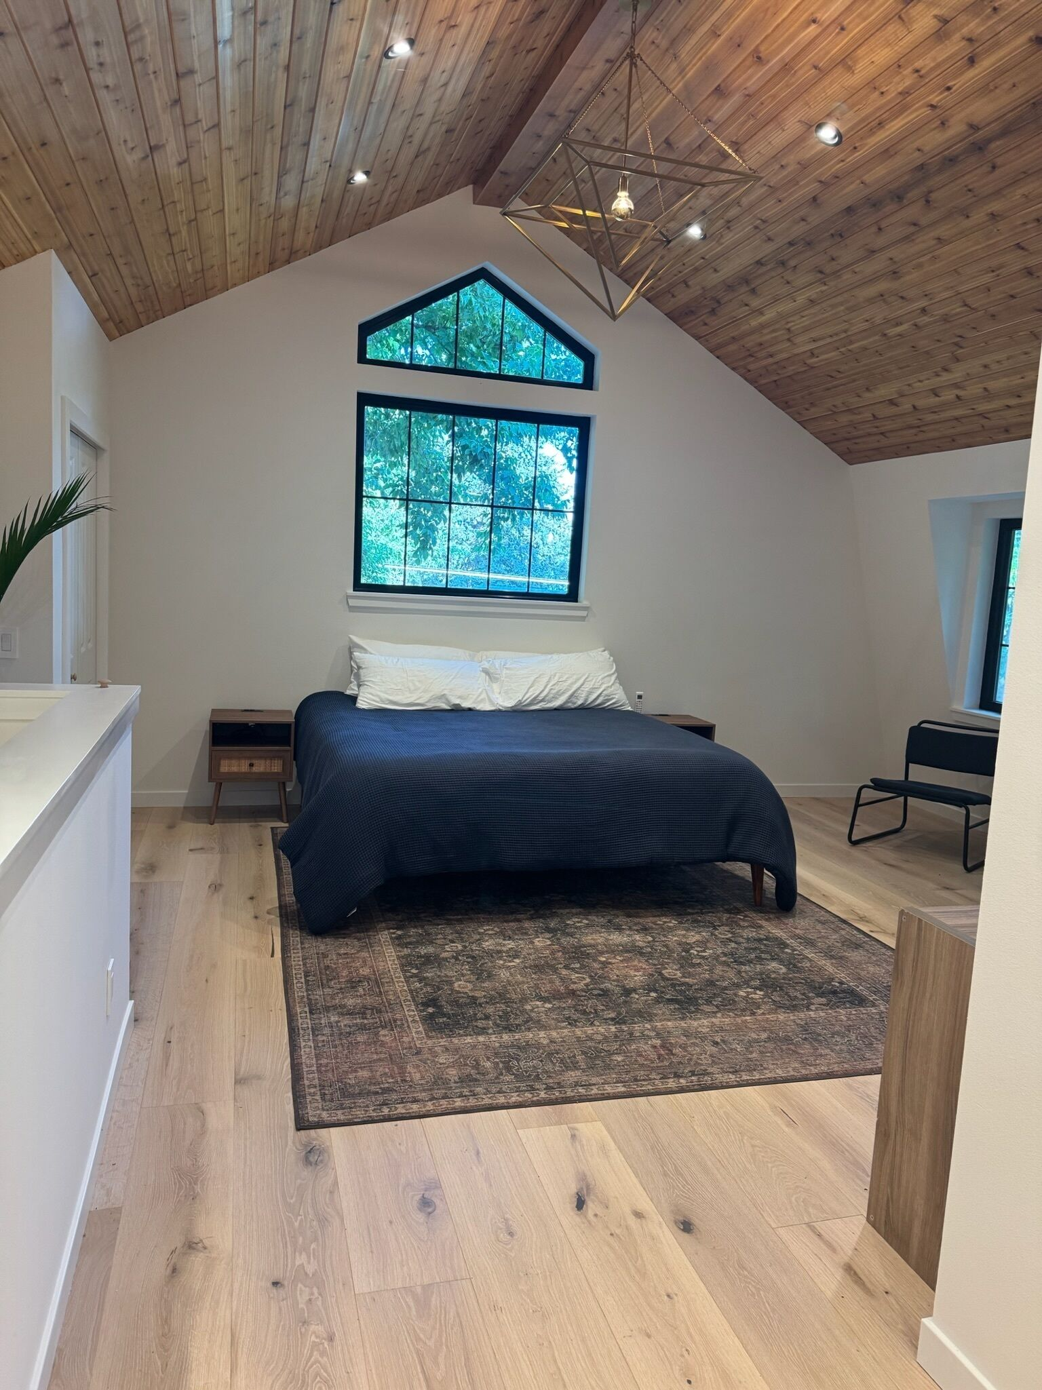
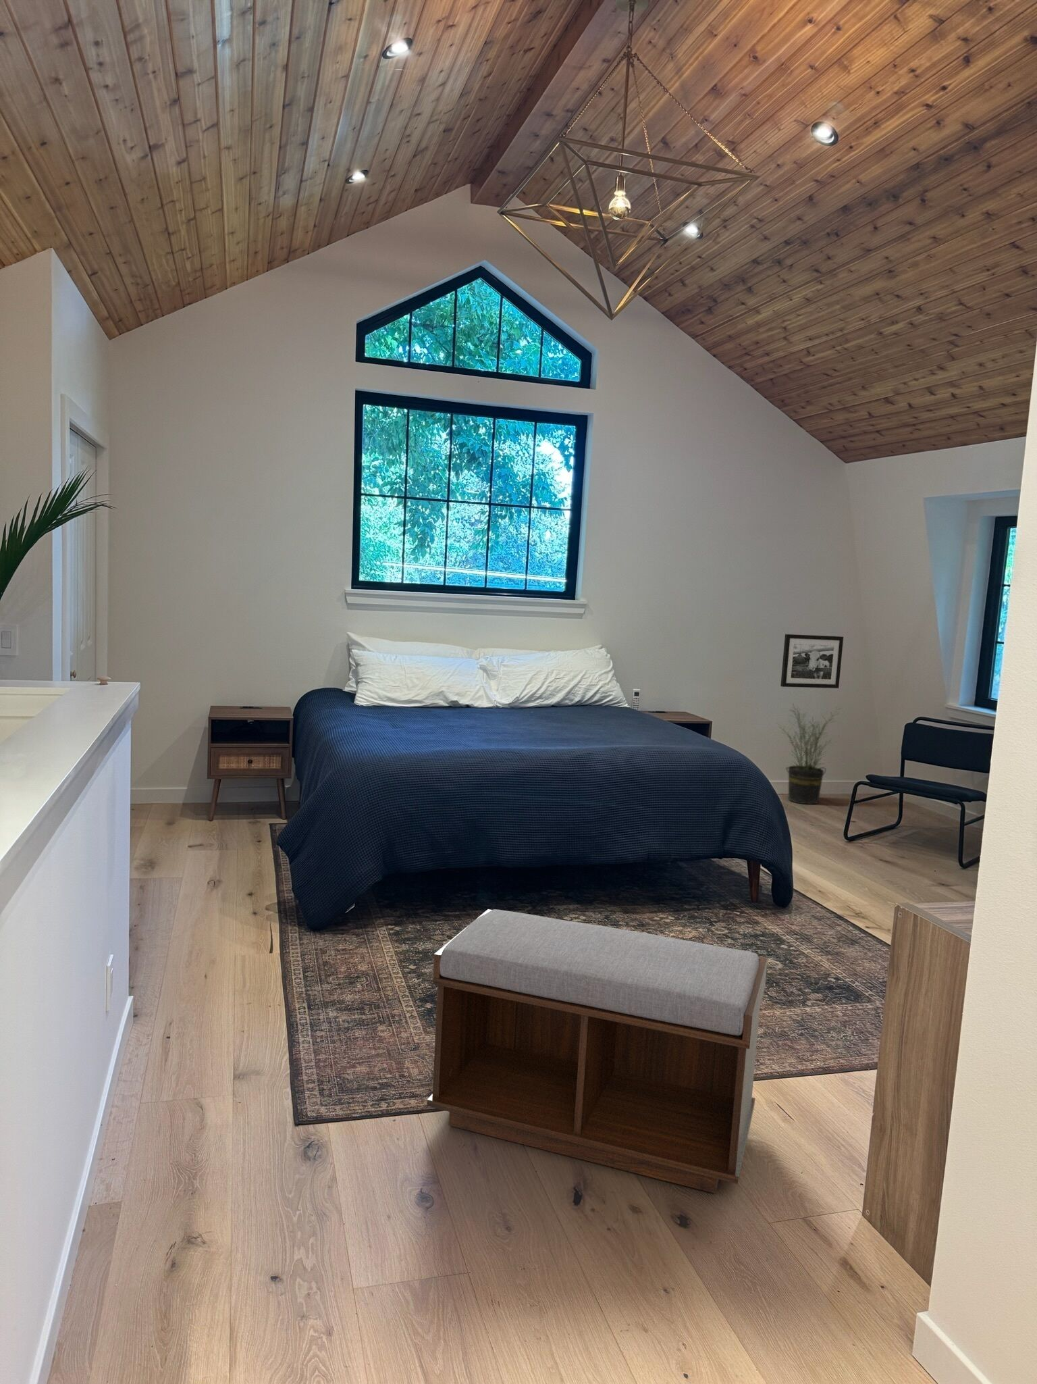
+ picture frame (812, 661)
+ potted plant (804, 752)
+ bench (598, 1036)
